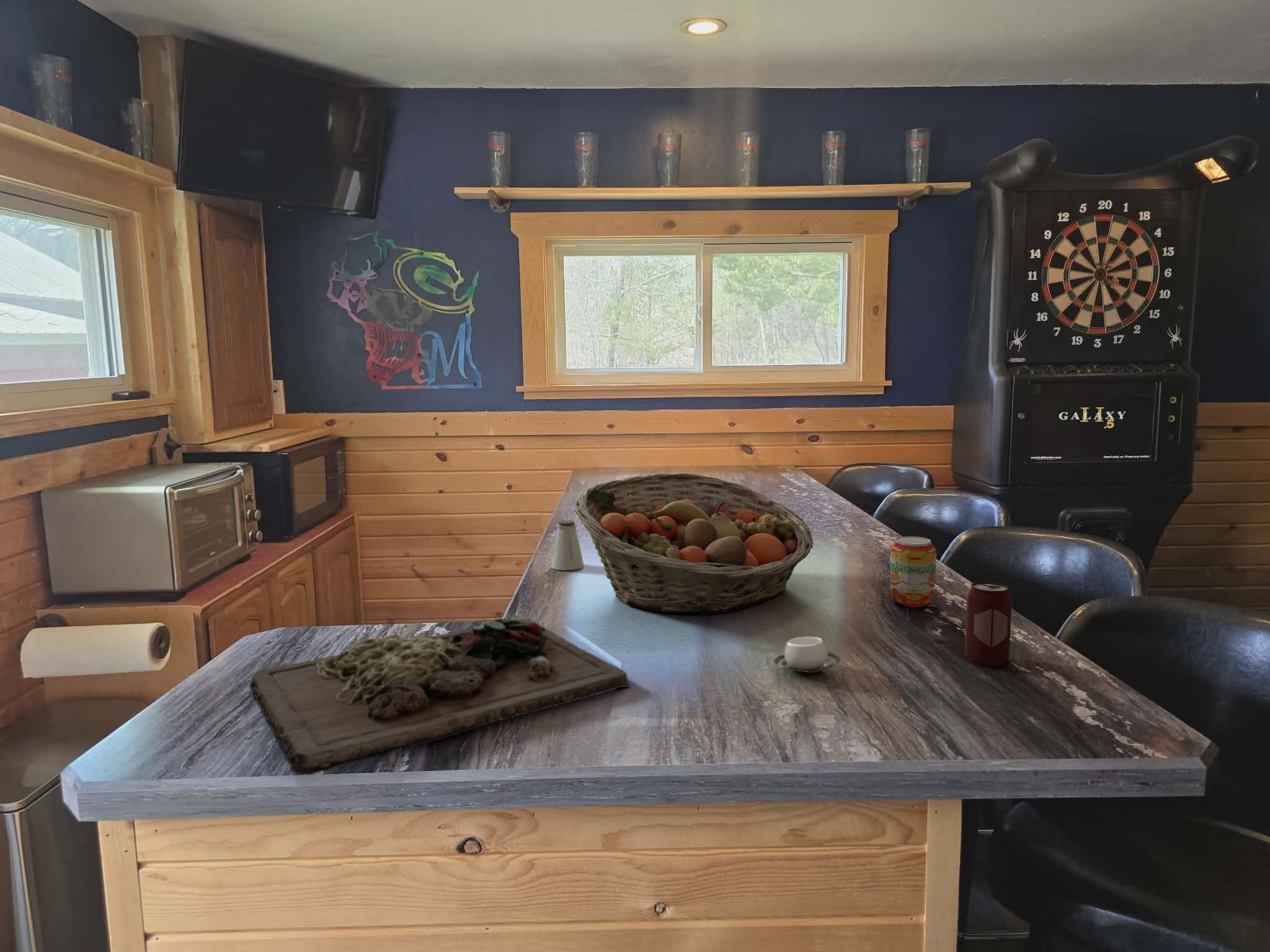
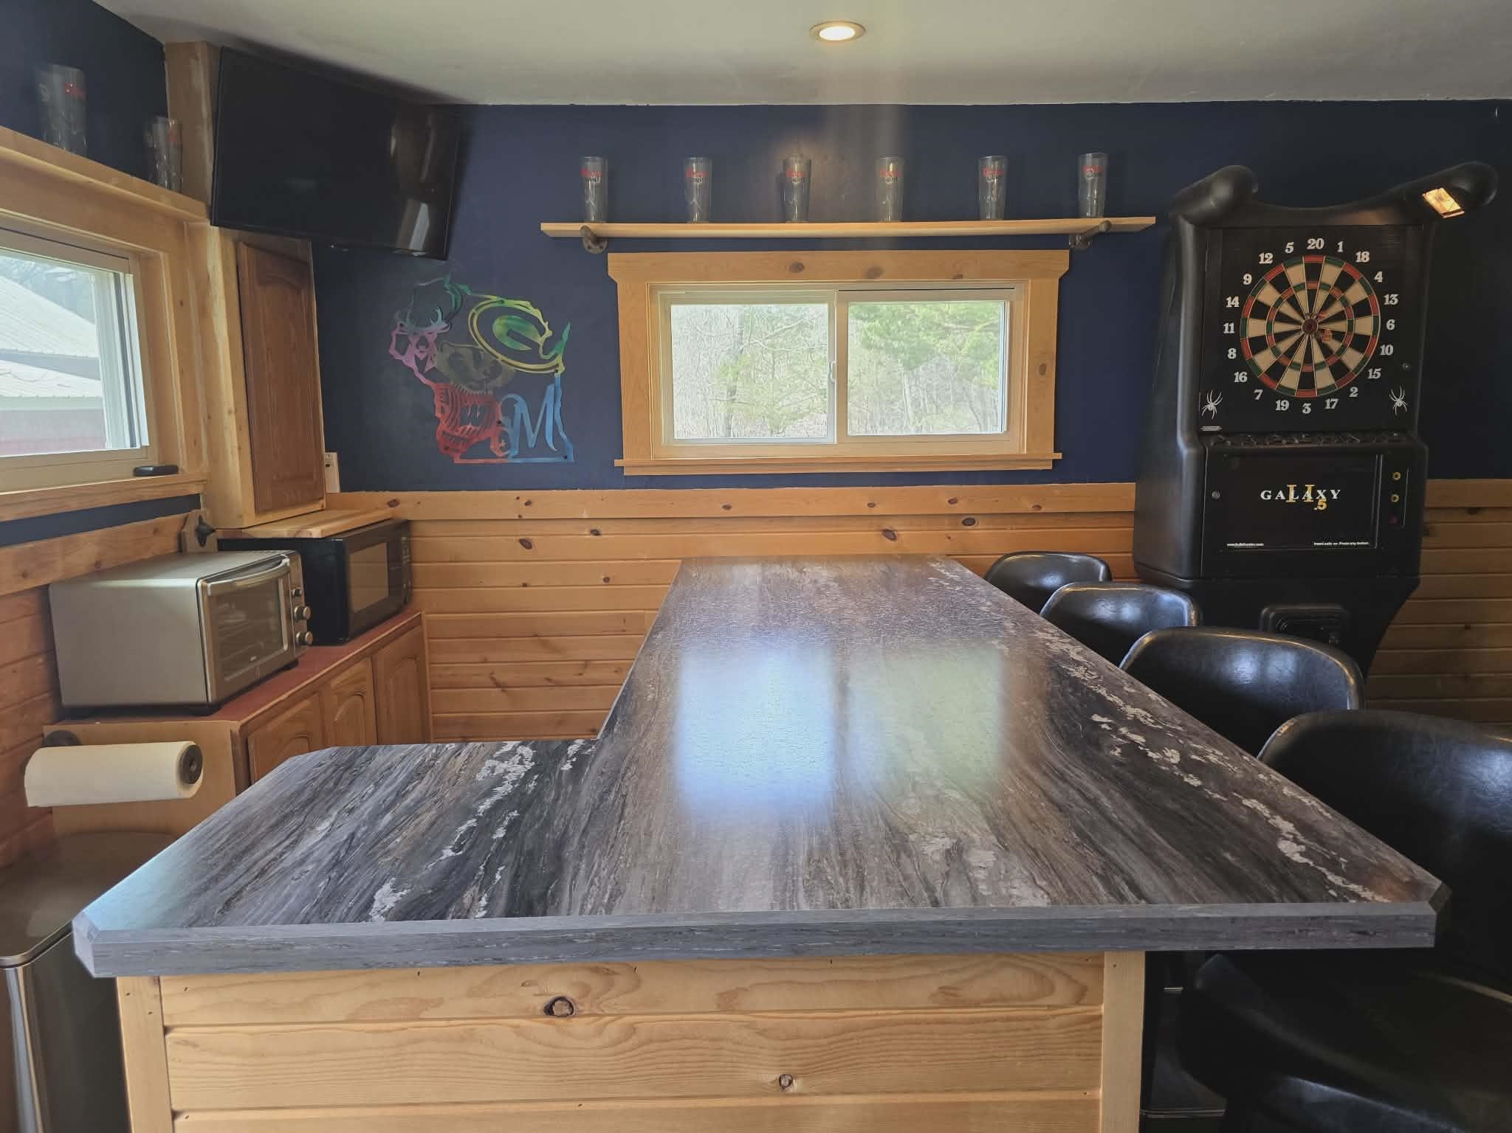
- beverage can (912, 571)
- fruit basket (695, 537)
- cutting board (437, 663)
- saltshaker (567, 544)
- beverage can (988, 622)
- cup (806, 655)
